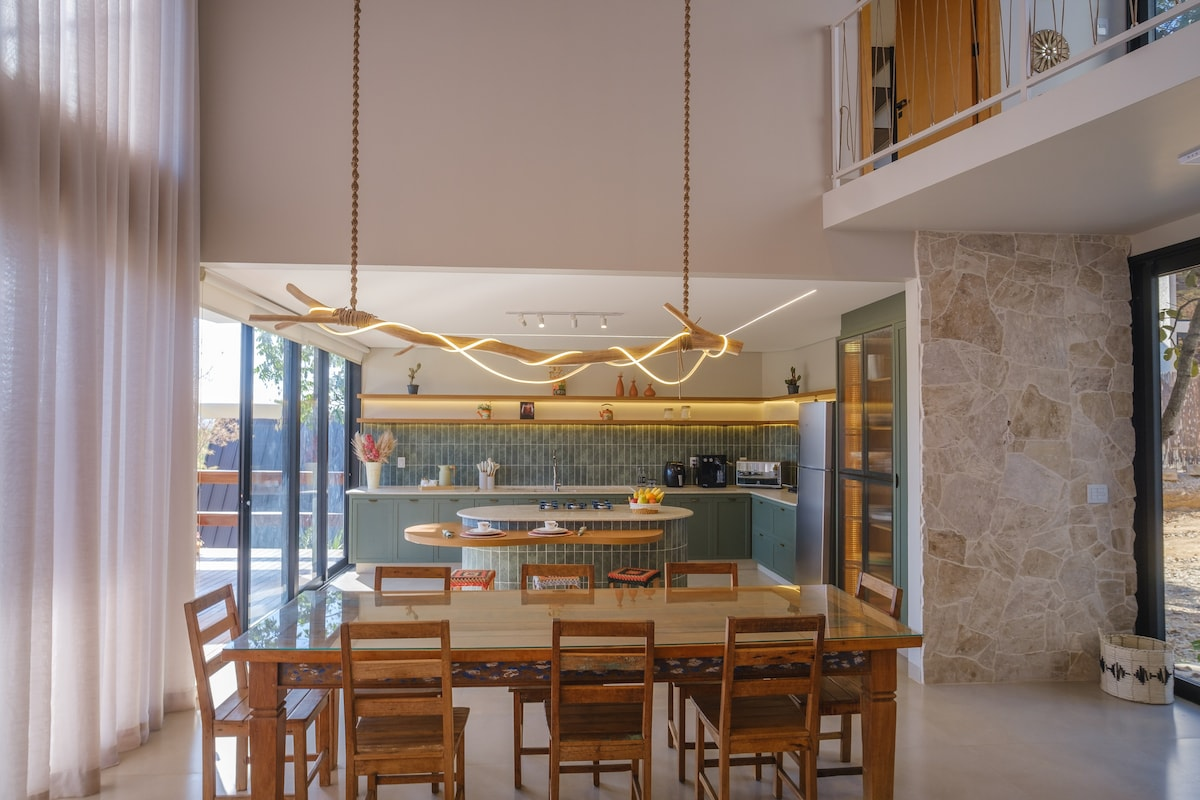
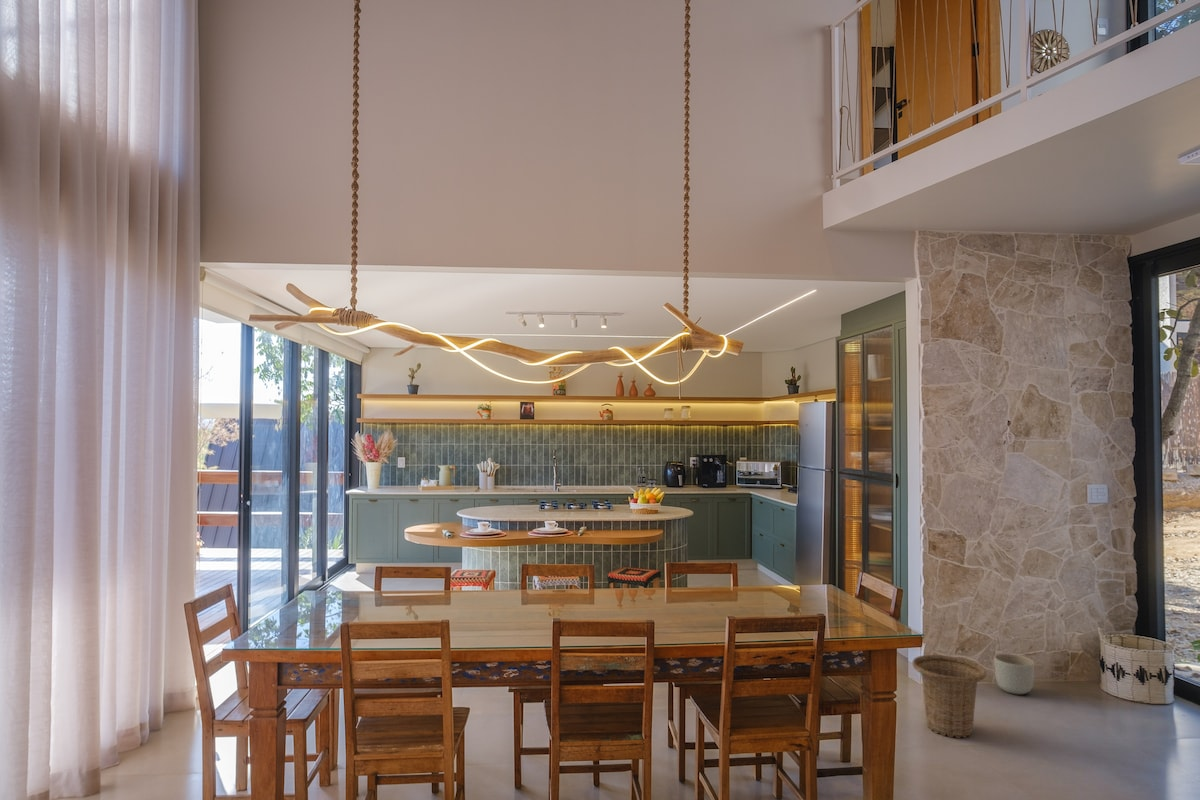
+ basket (949, 697)
+ planter (1014, 675)
